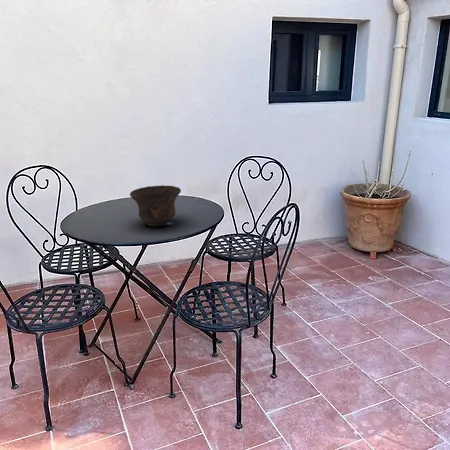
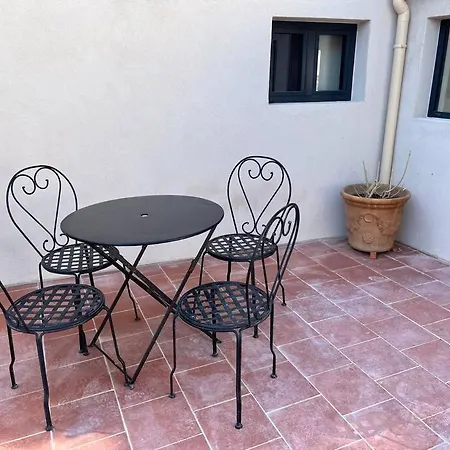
- bowl (155, 207)
